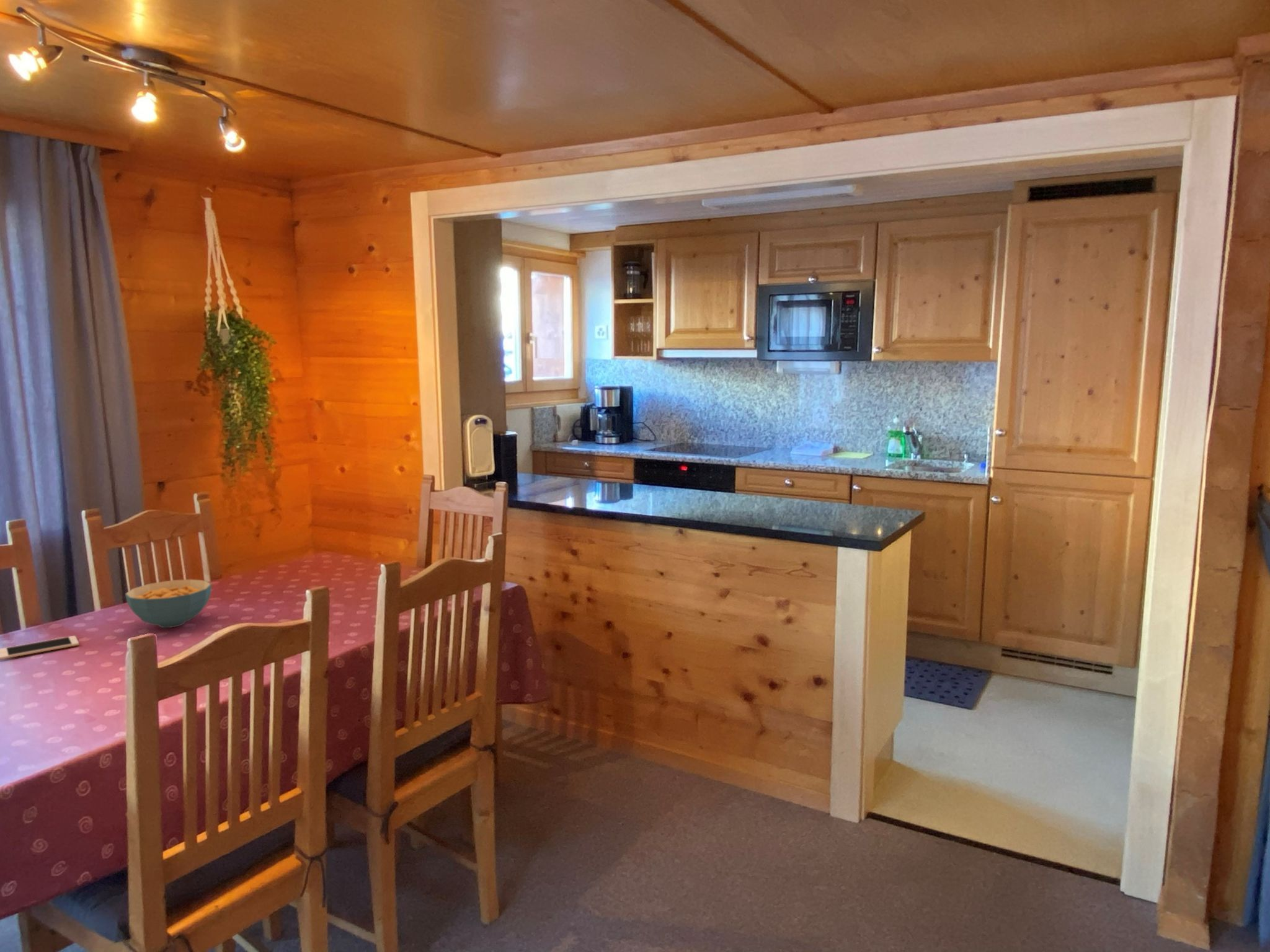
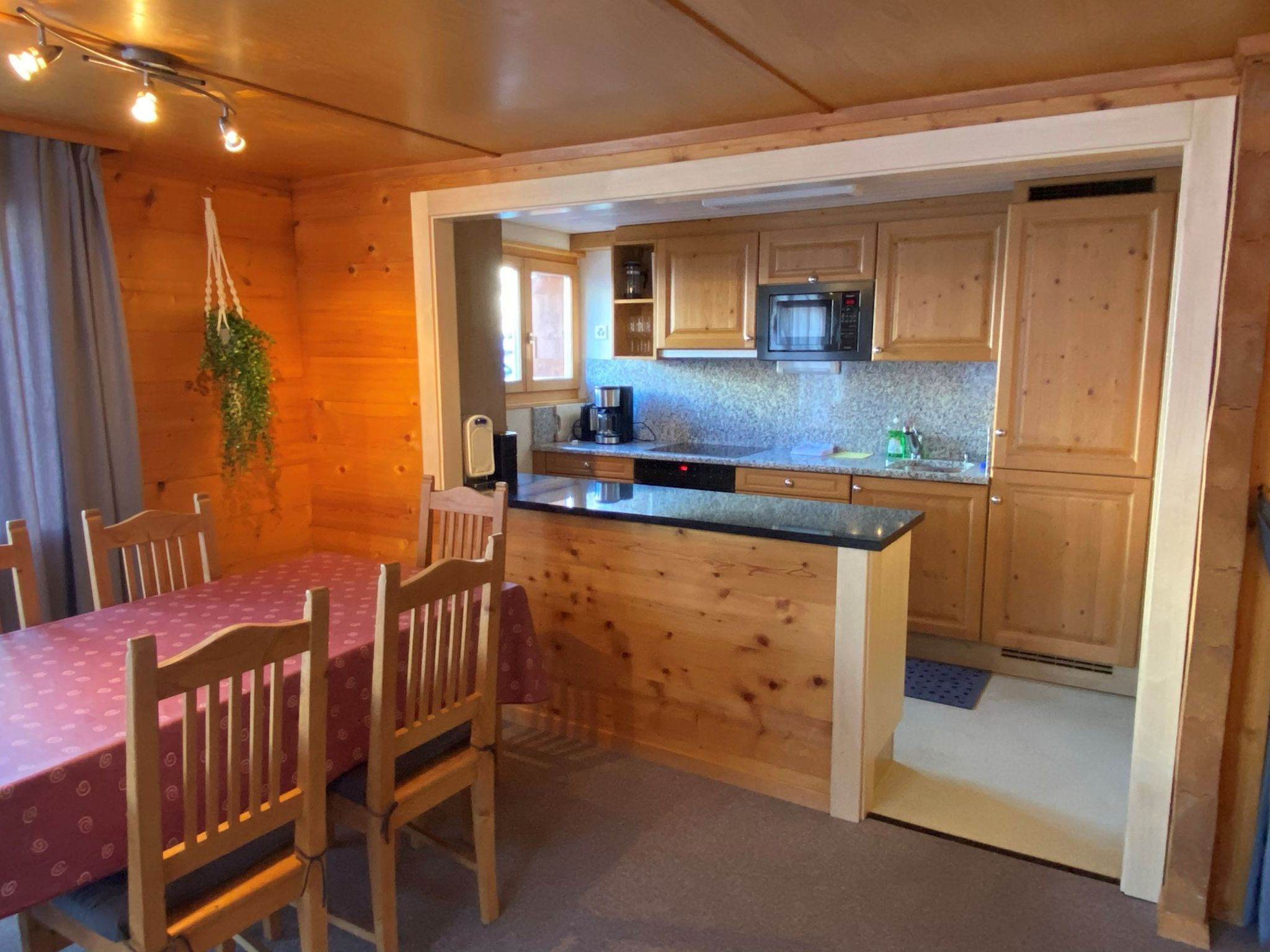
- cell phone (38, 647)
- cereal bowl (171, 606)
